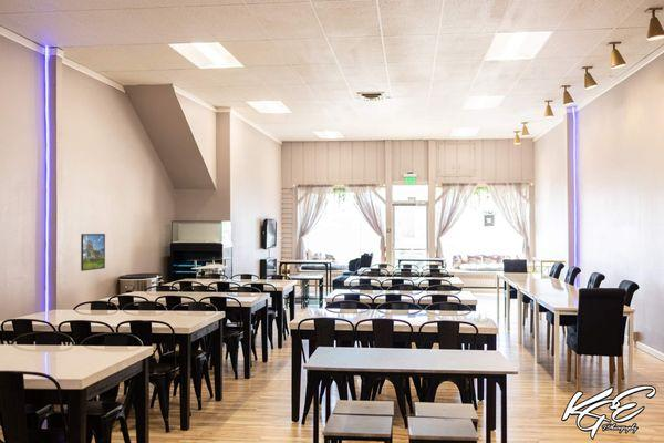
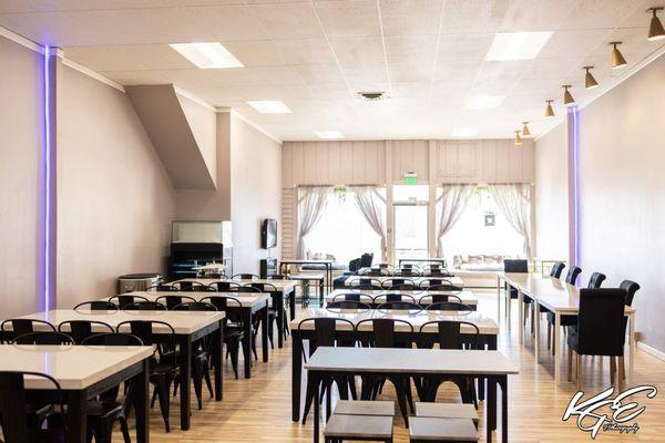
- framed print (93, 251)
